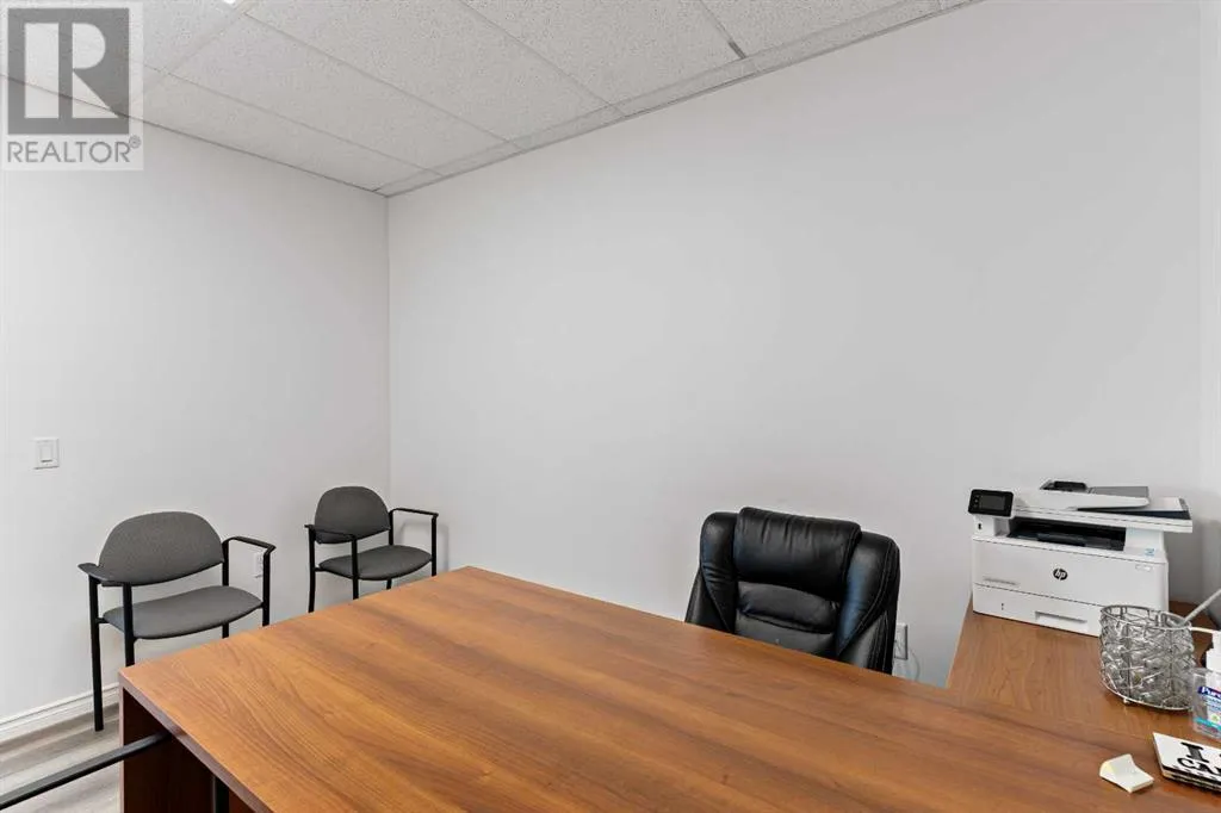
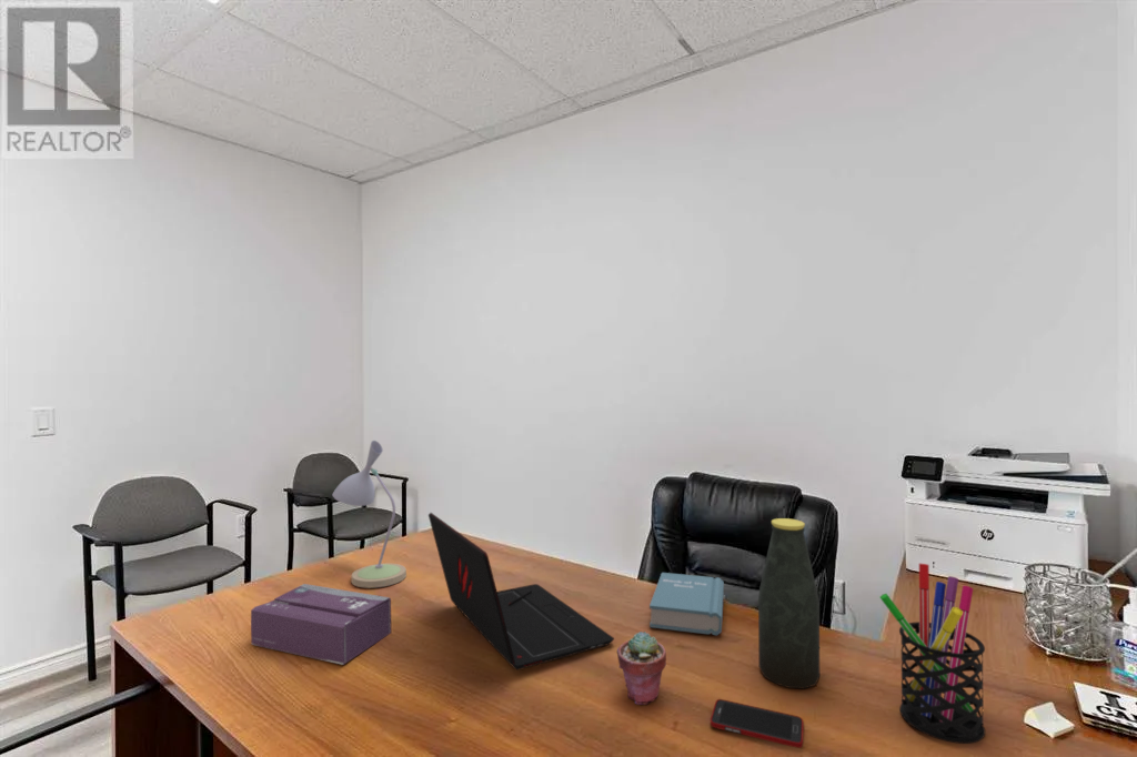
+ laptop (516, 587)
+ cell phone (756, 721)
+ pen holder (929, 645)
+ potted succulent (642, 663)
+ desk lamp (368, 504)
+ tissue box (322, 619)
+ book (688, 600)
+ bottle (788, 597)
